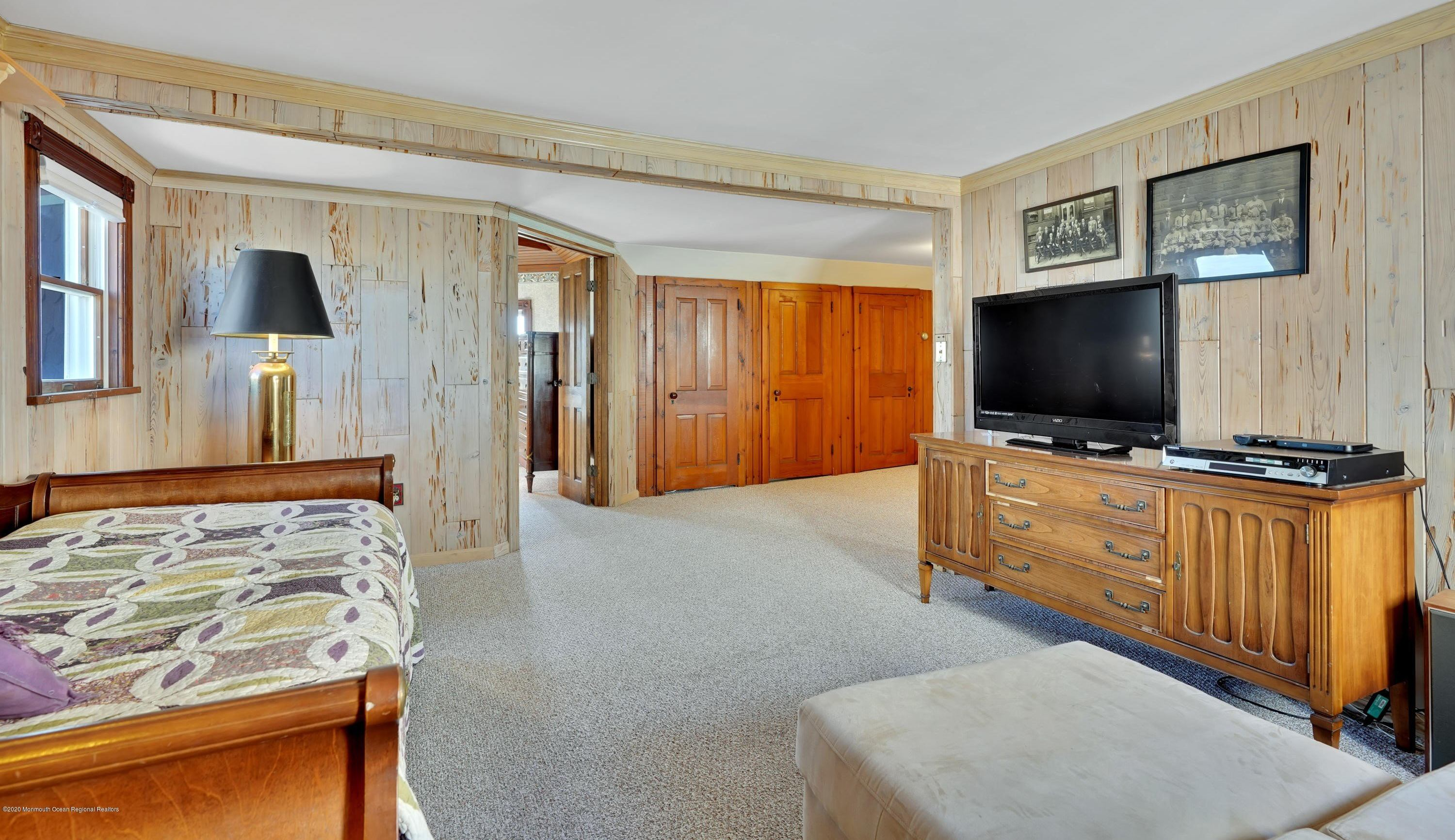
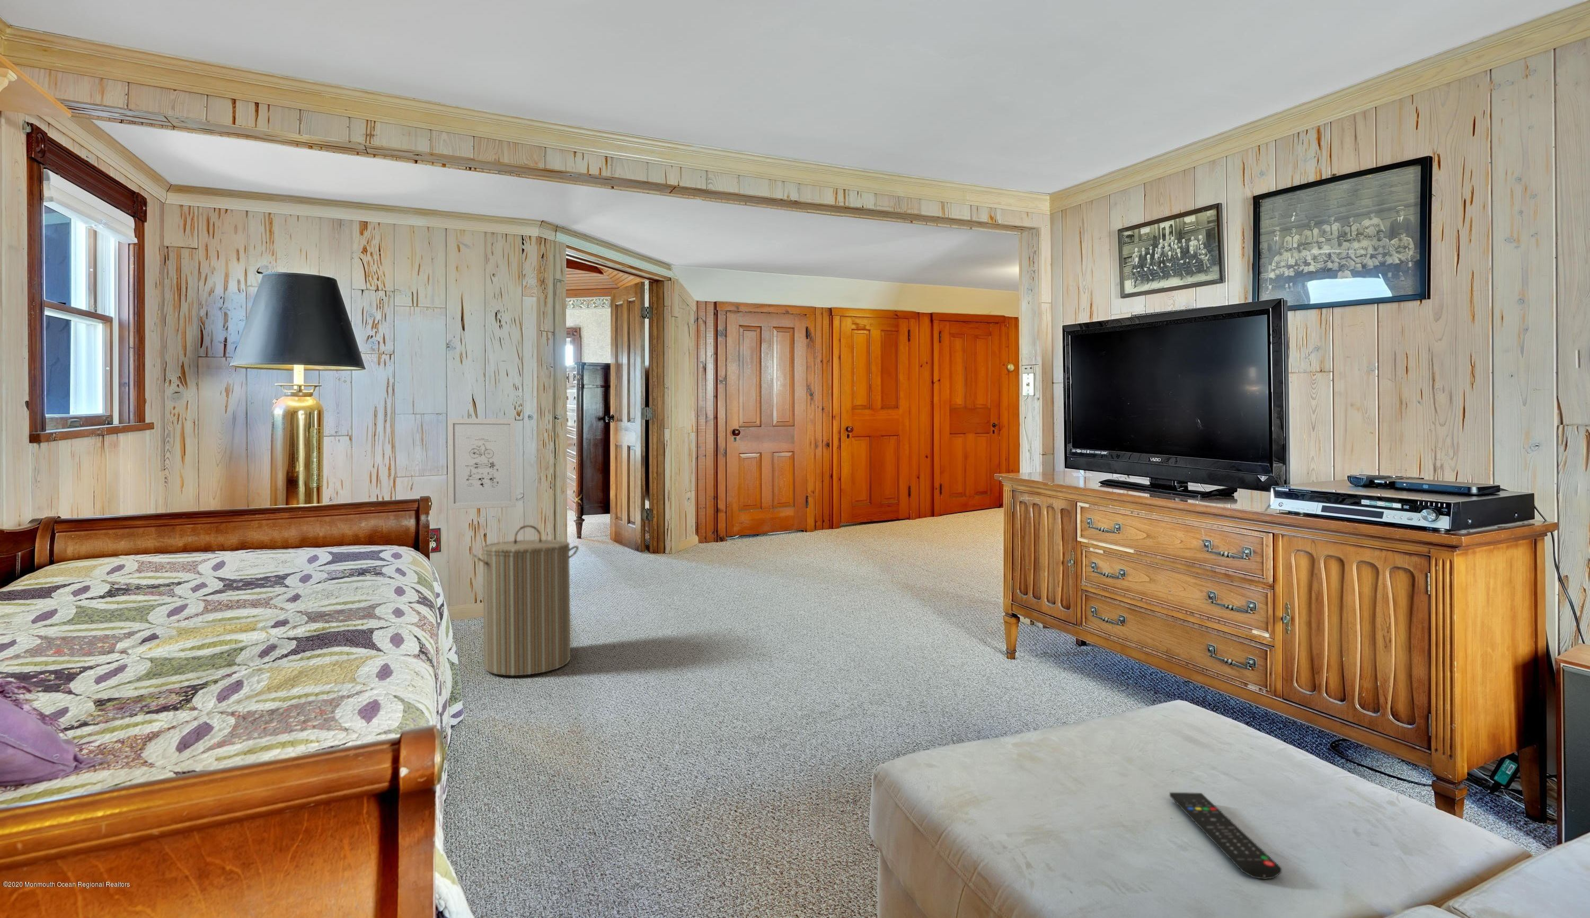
+ remote control (1221, 831)
+ laundry hamper (527, 595)
+ wall art (482, 463)
